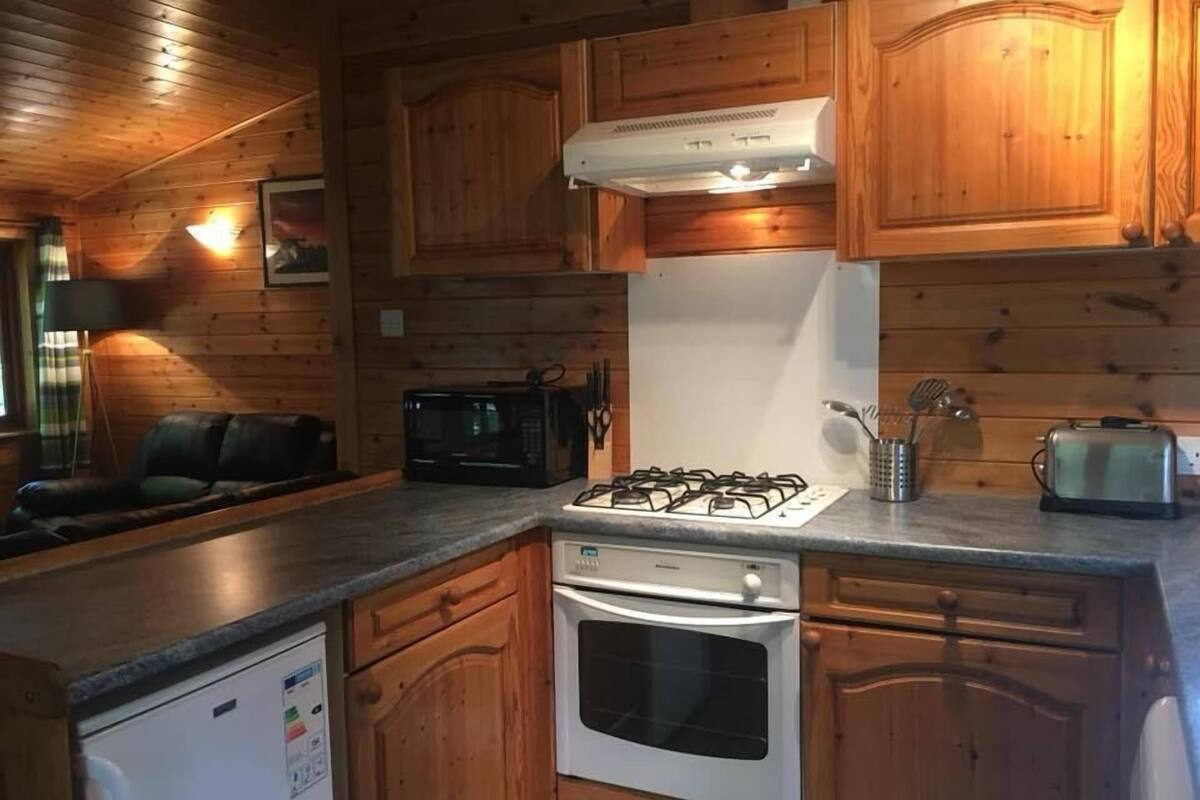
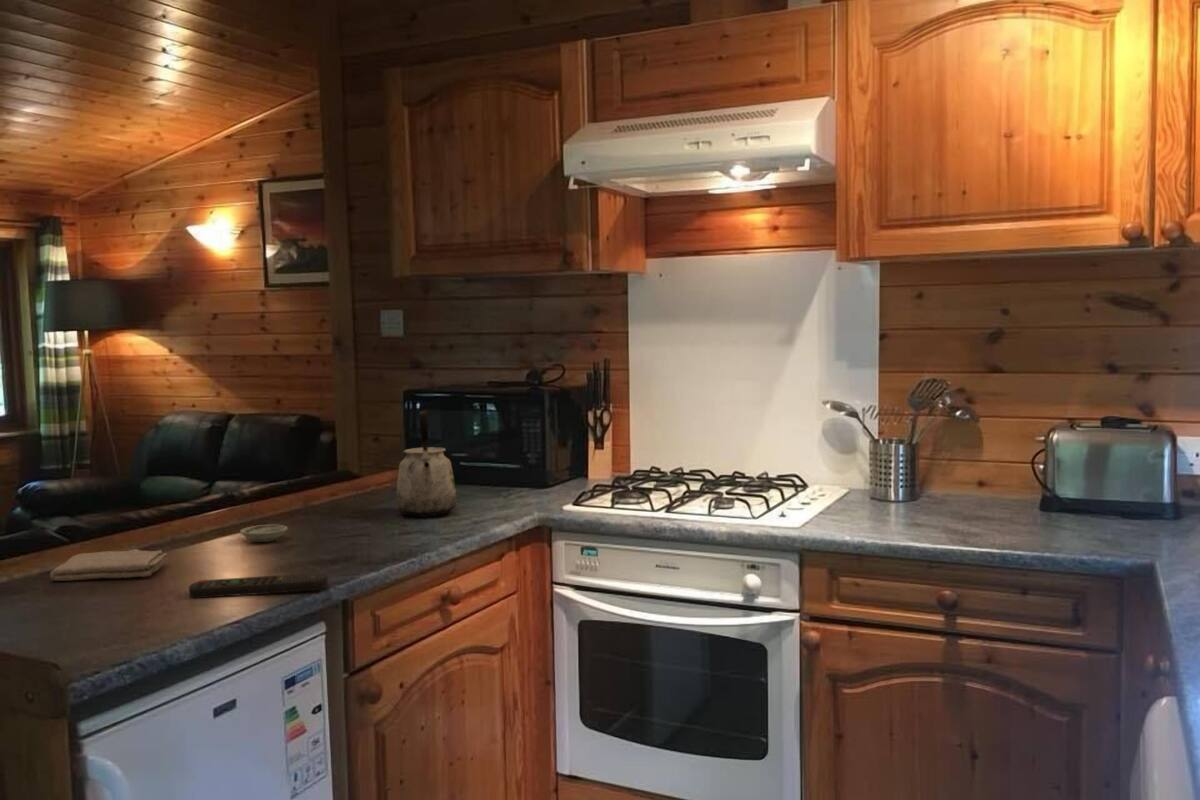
+ washcloth (110, 564)
+ remote control (259, 584)
+ saucer (264, 534)
+ kettle (425, 464)
